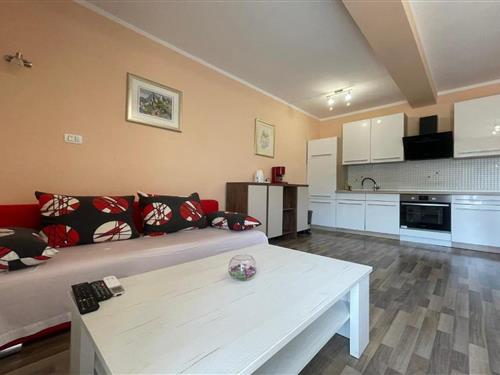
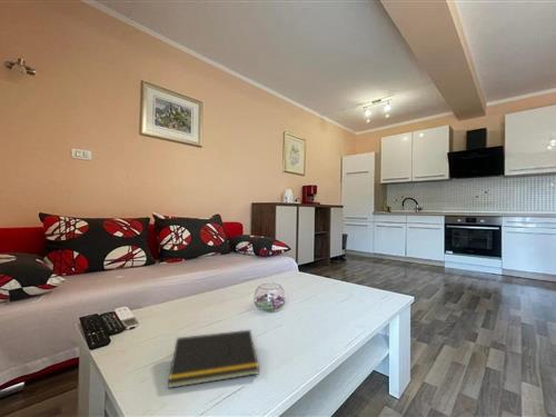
+ notepad (215, 354)
